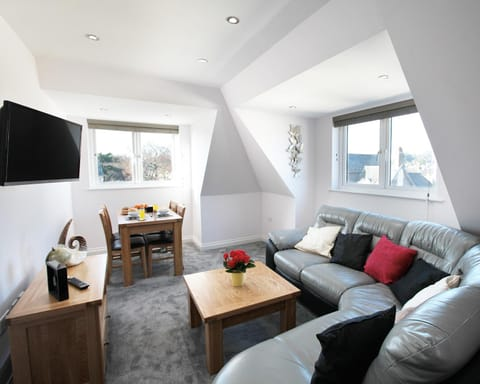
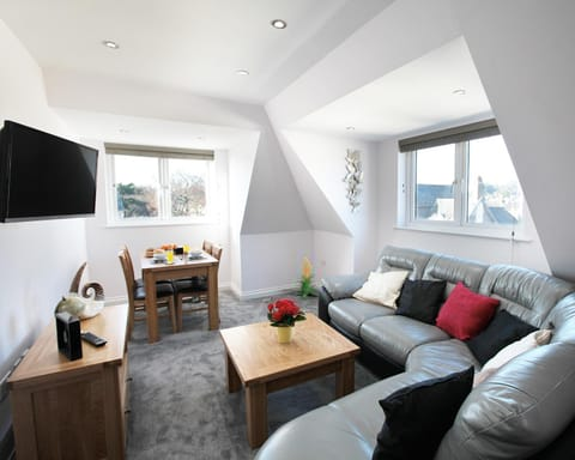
+ indoor plant (305, 276)
